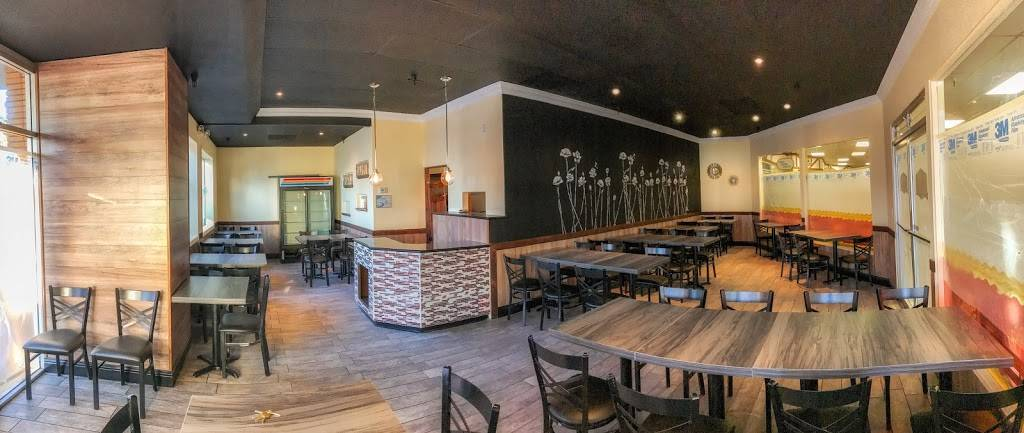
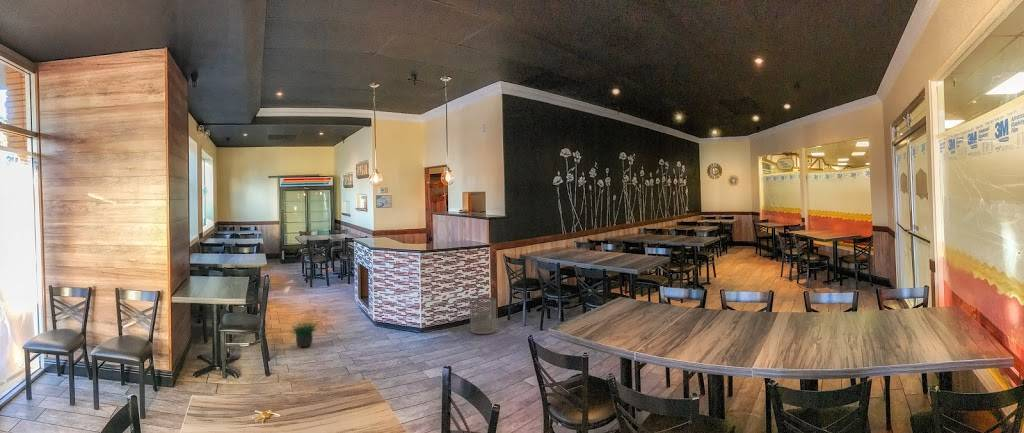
+ waste bin (483, 315)
+ potted plant (304, 328)
